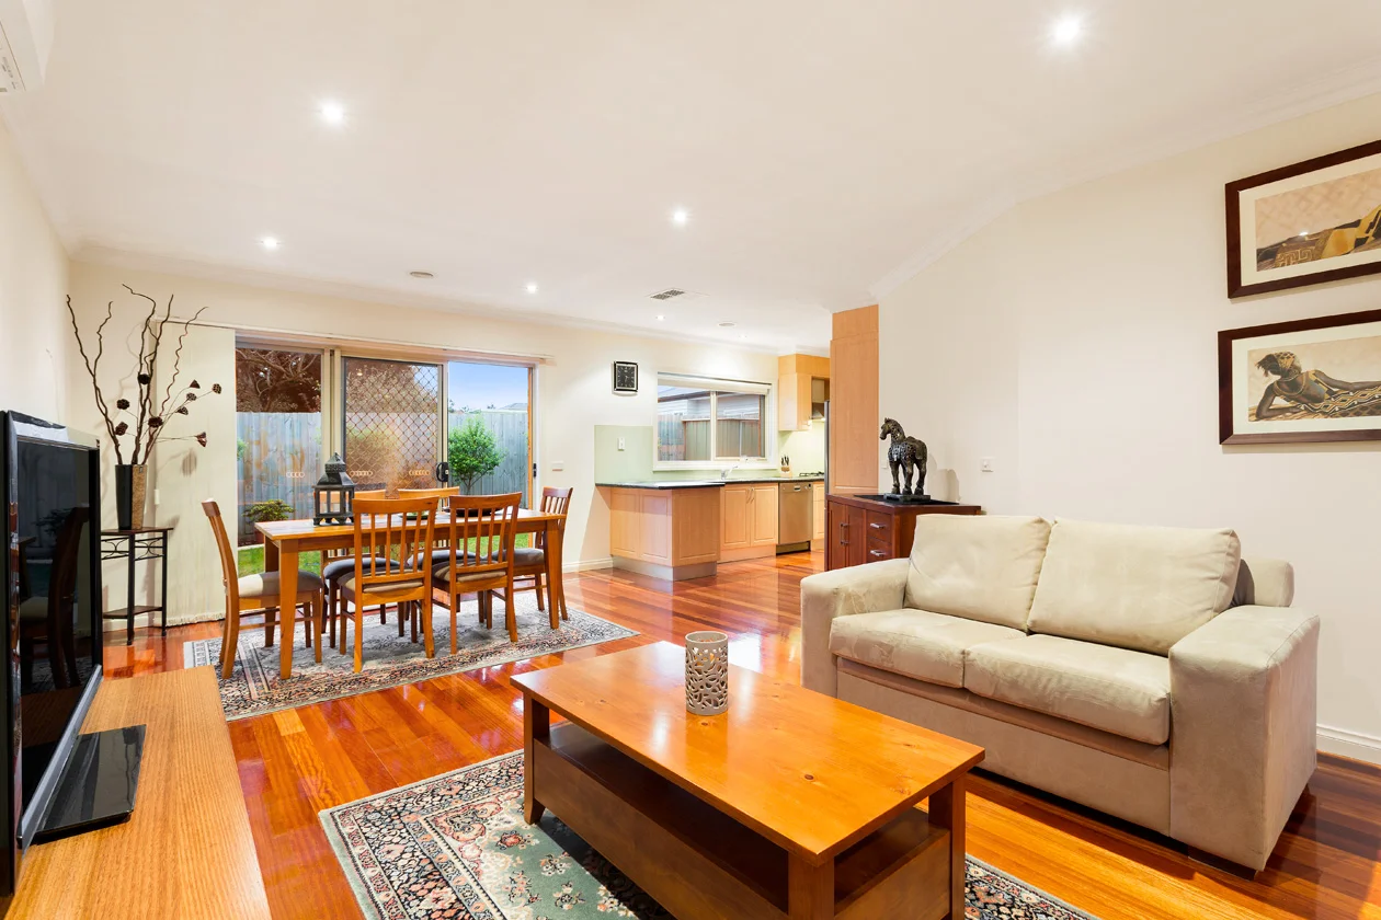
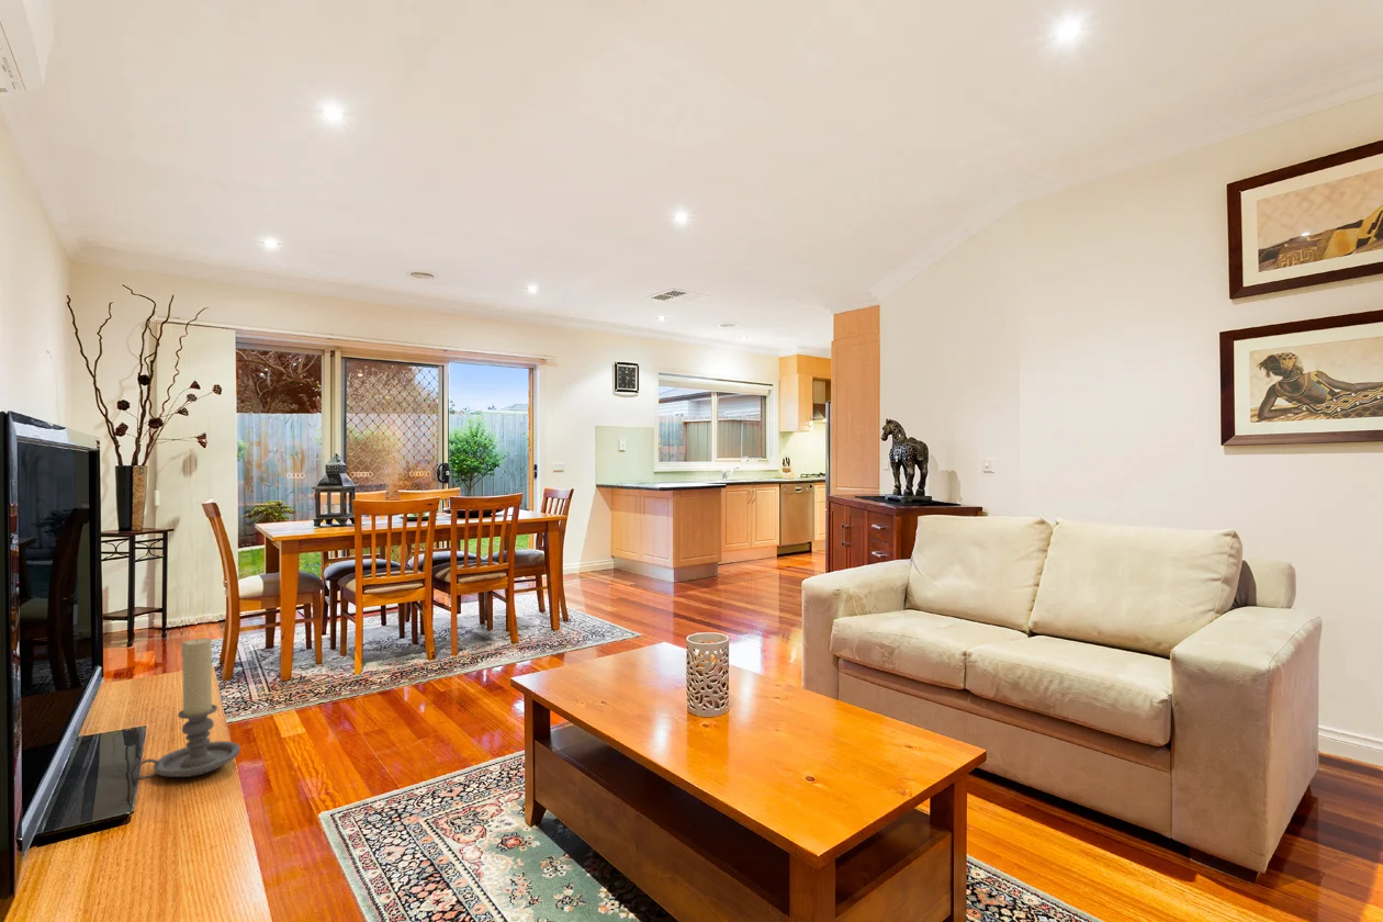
+ candle holder (189, 704)
